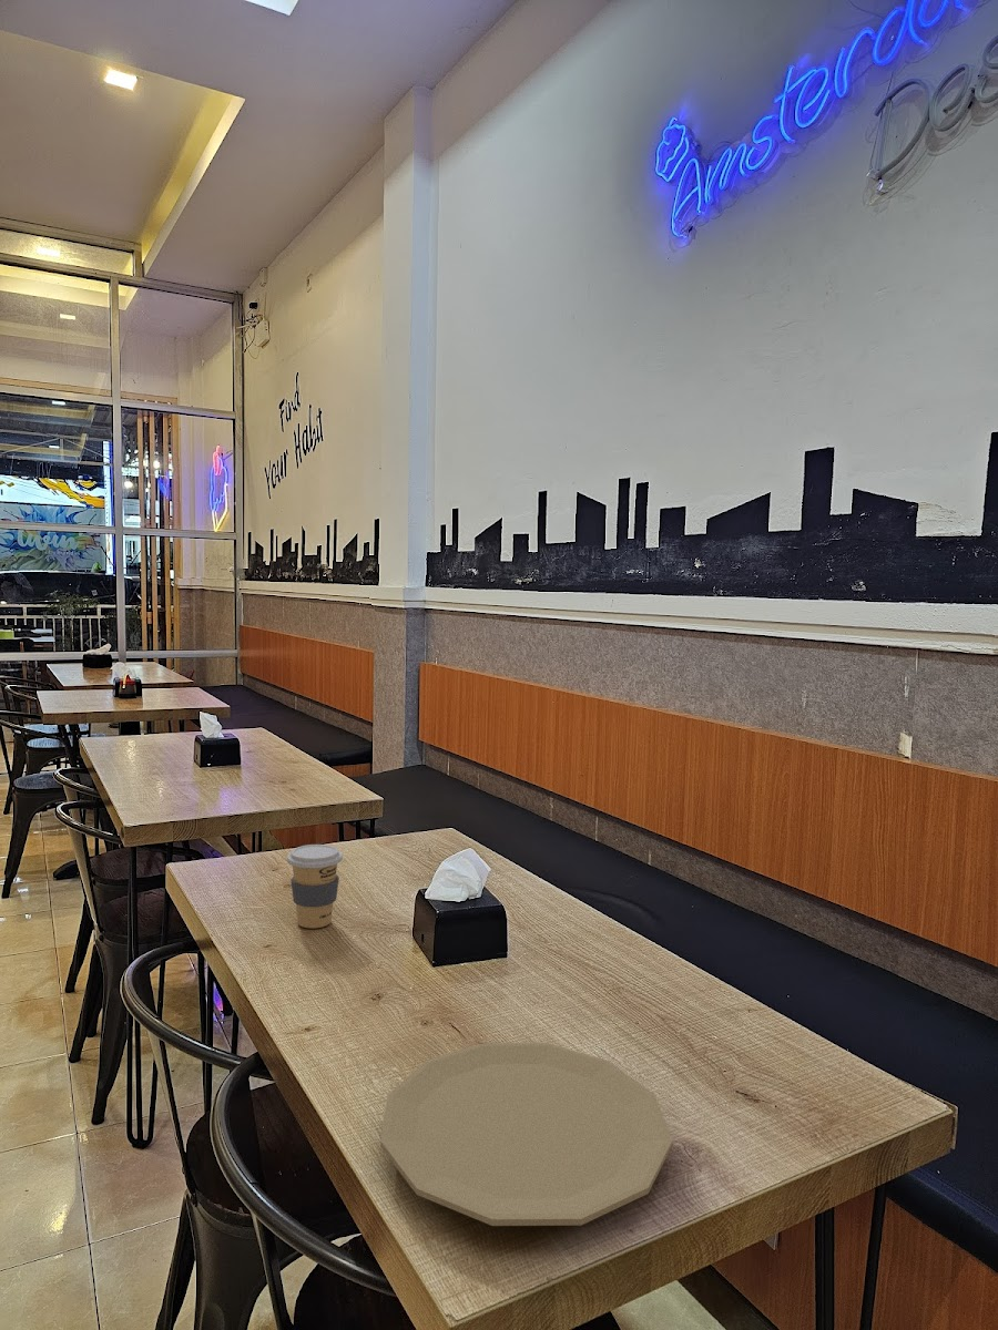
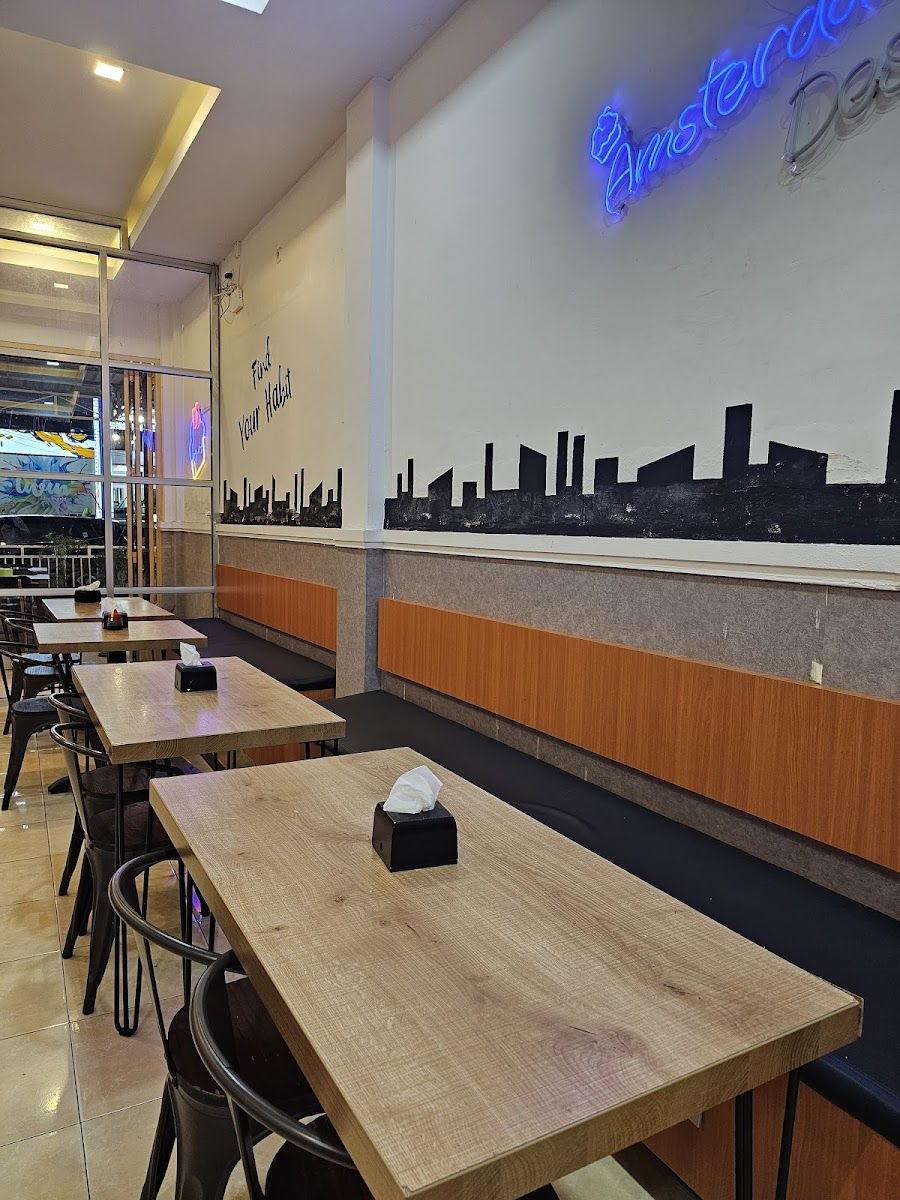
- plate (523, 1132)
- coffee cup (314, 886)
